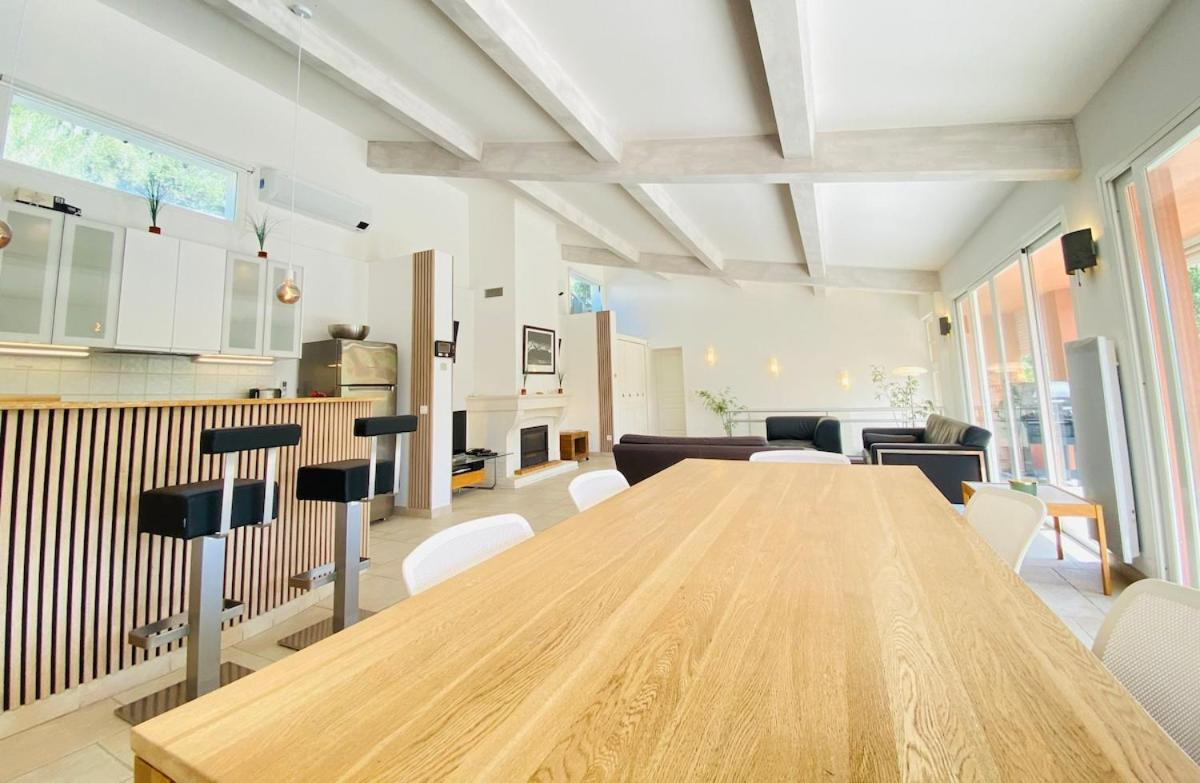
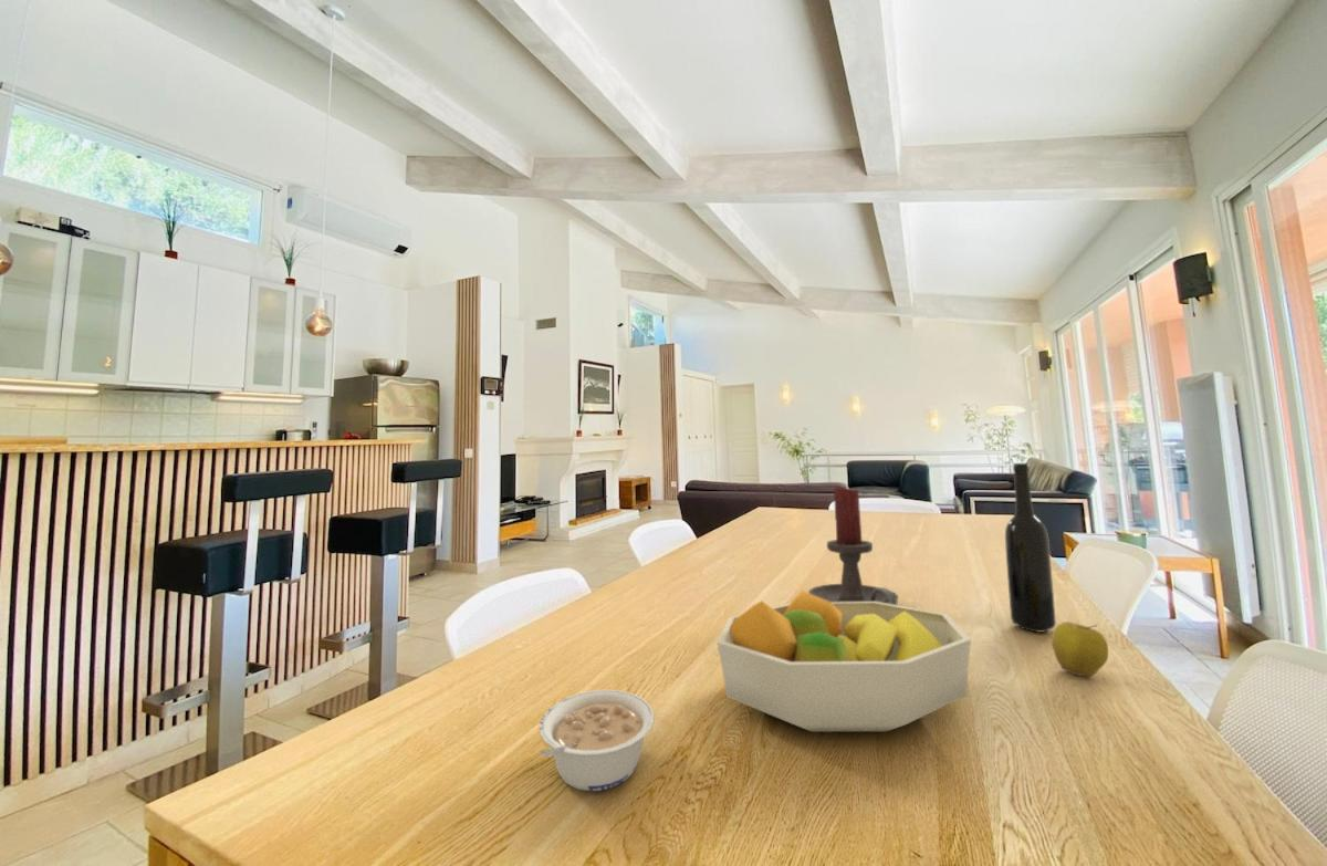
+ fruit bowl (839, 646)
+ legume (597, 738)
+ apple (1079, 647)
+ candle holder (856, 545)
+ bottle (1026, 544)
